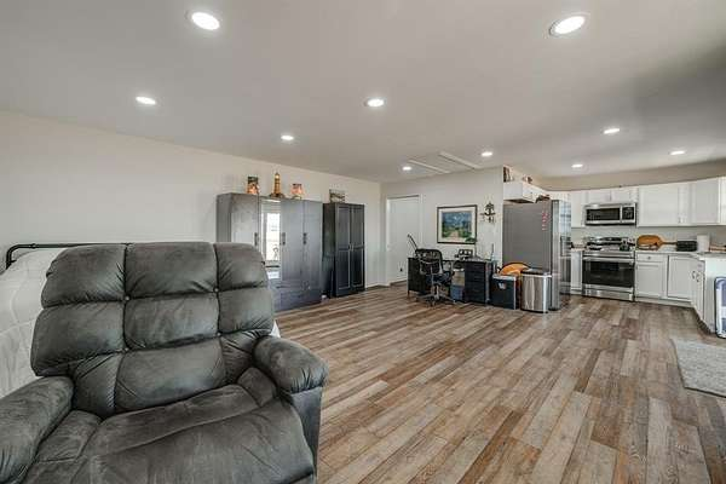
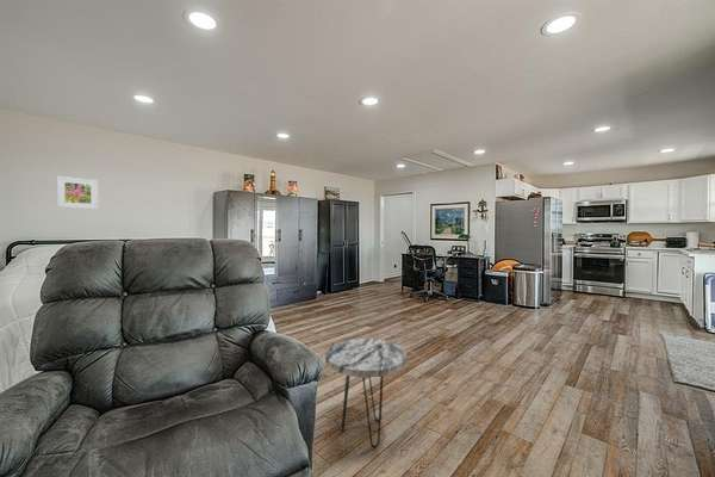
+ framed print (77, 193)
+ side table (365, 392)
